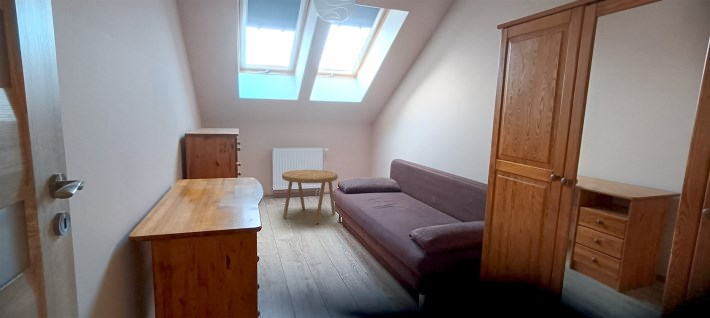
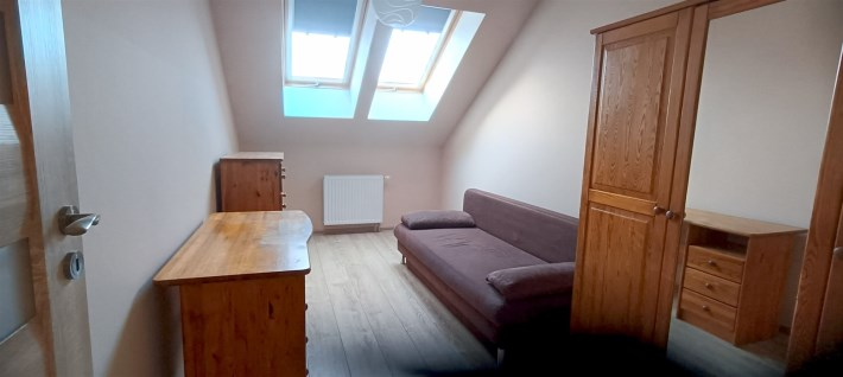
- side table (303, 198)
